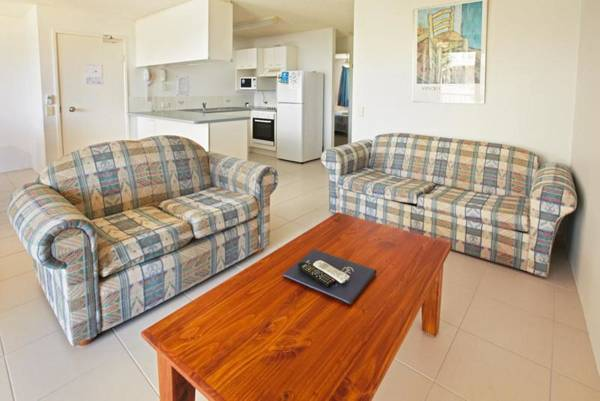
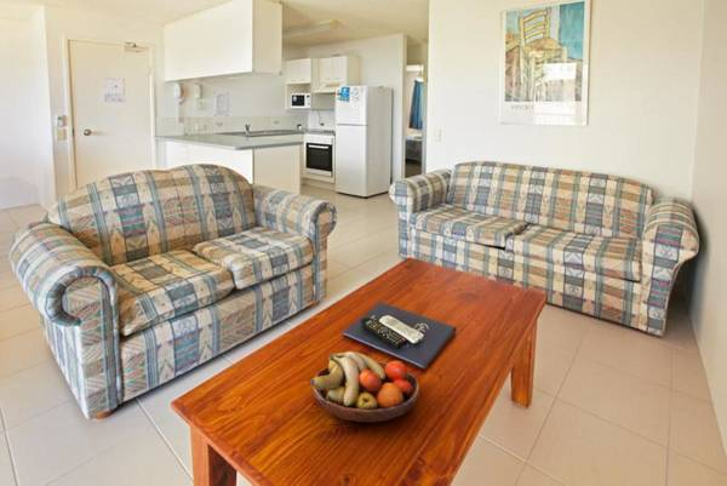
+ fruit bowl (365, 378)
